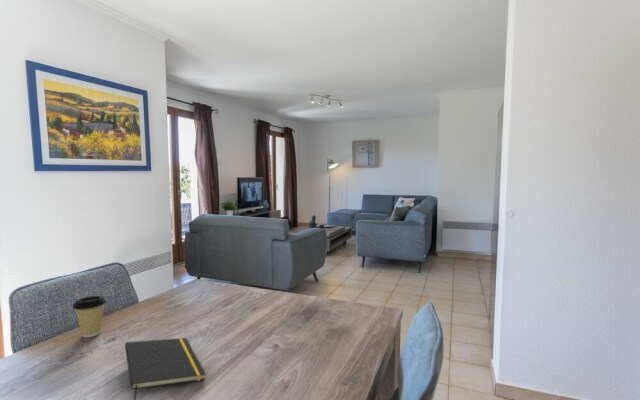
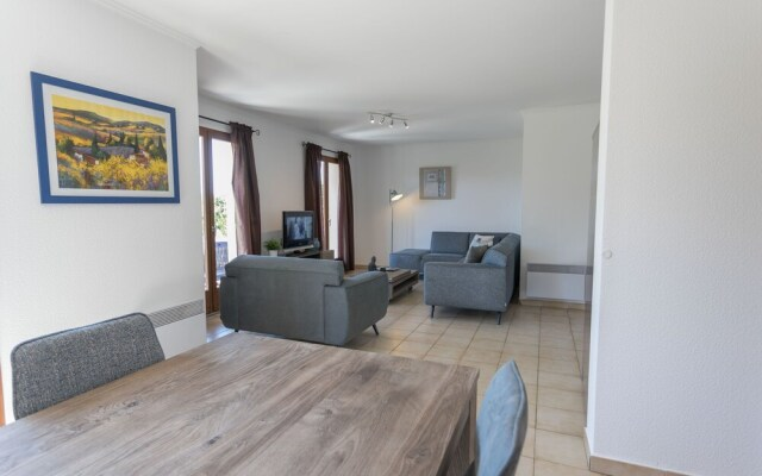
- notepad (163, 359)
- coffee cup (90, 316)
